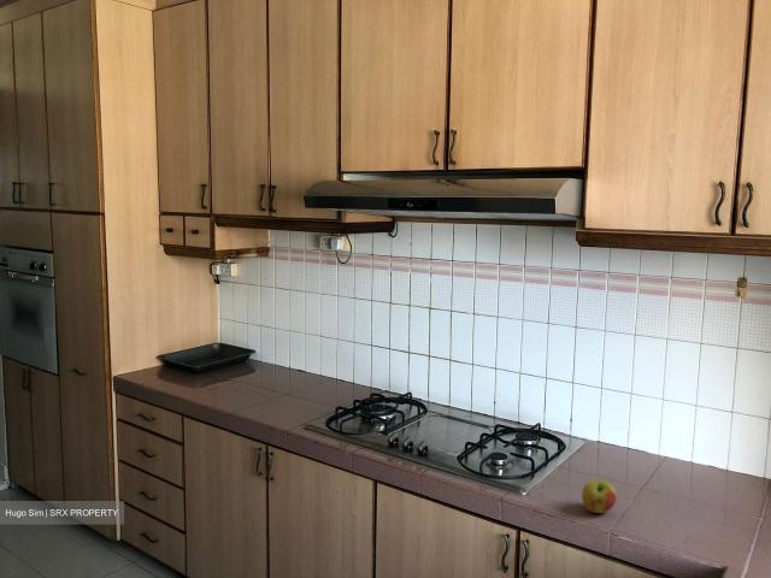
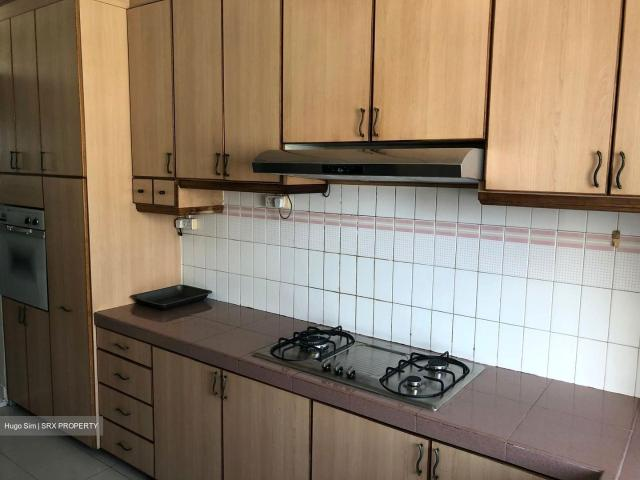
- apple (599, 496)
